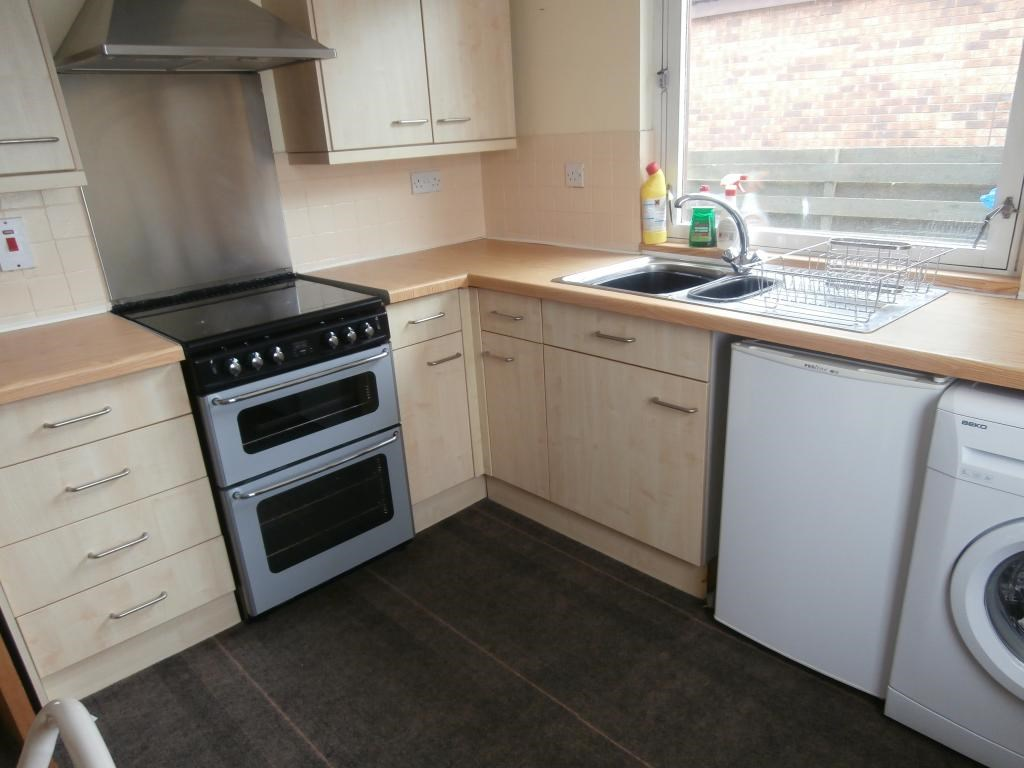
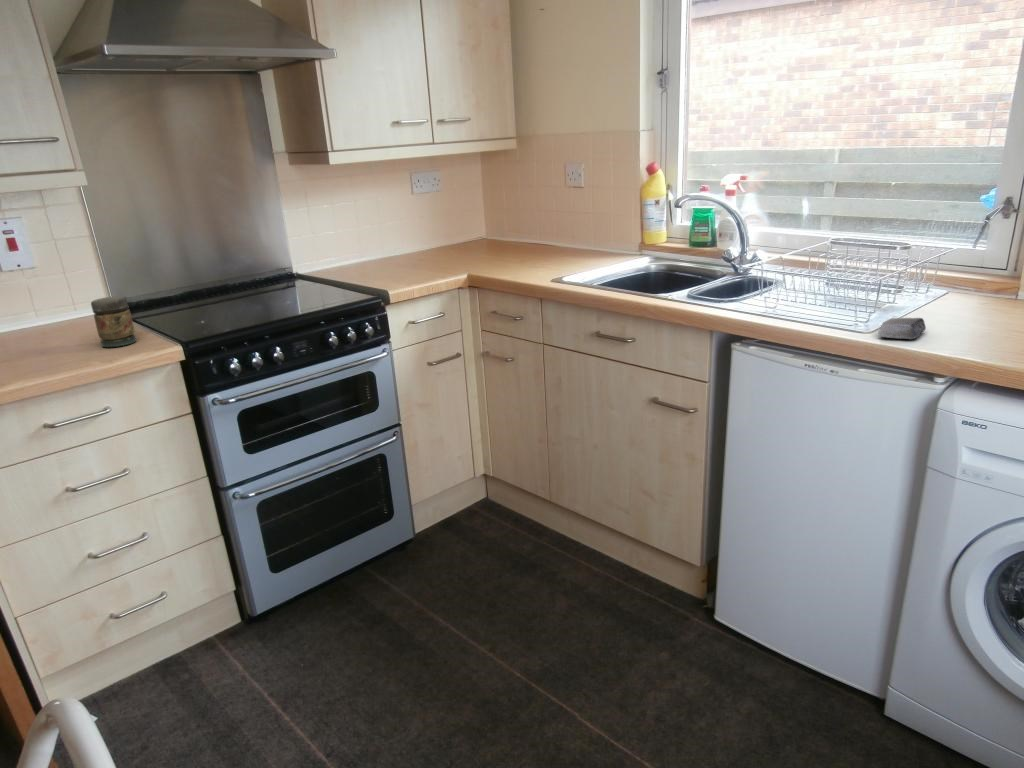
+ sponge (902, 327)
+ jar (114, 321)
